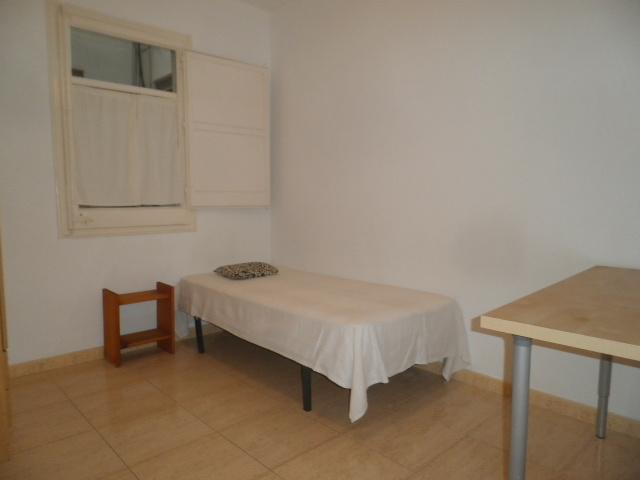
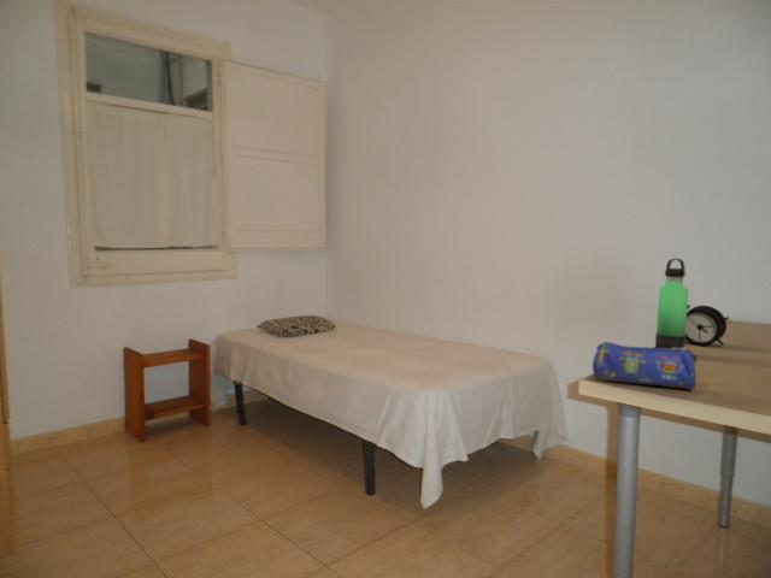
+ thermos bottle (672, 306)
+ alarm clock (699, 324)
+ pencil case (643, 364)
